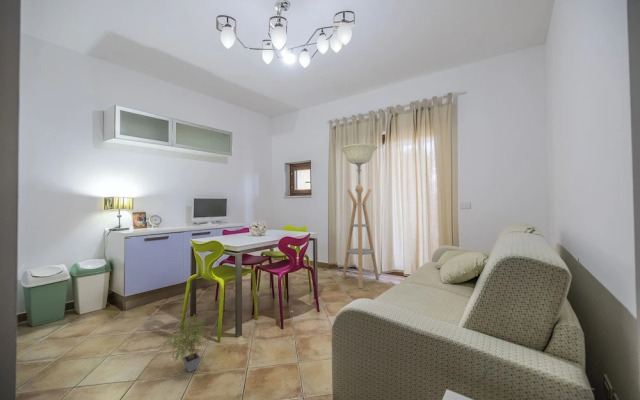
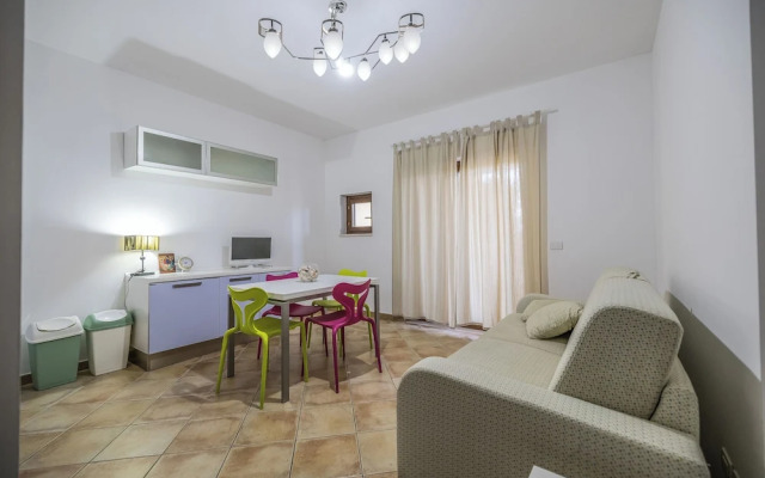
- floor lamp (358, 214)
- potted plant (187, 343)
